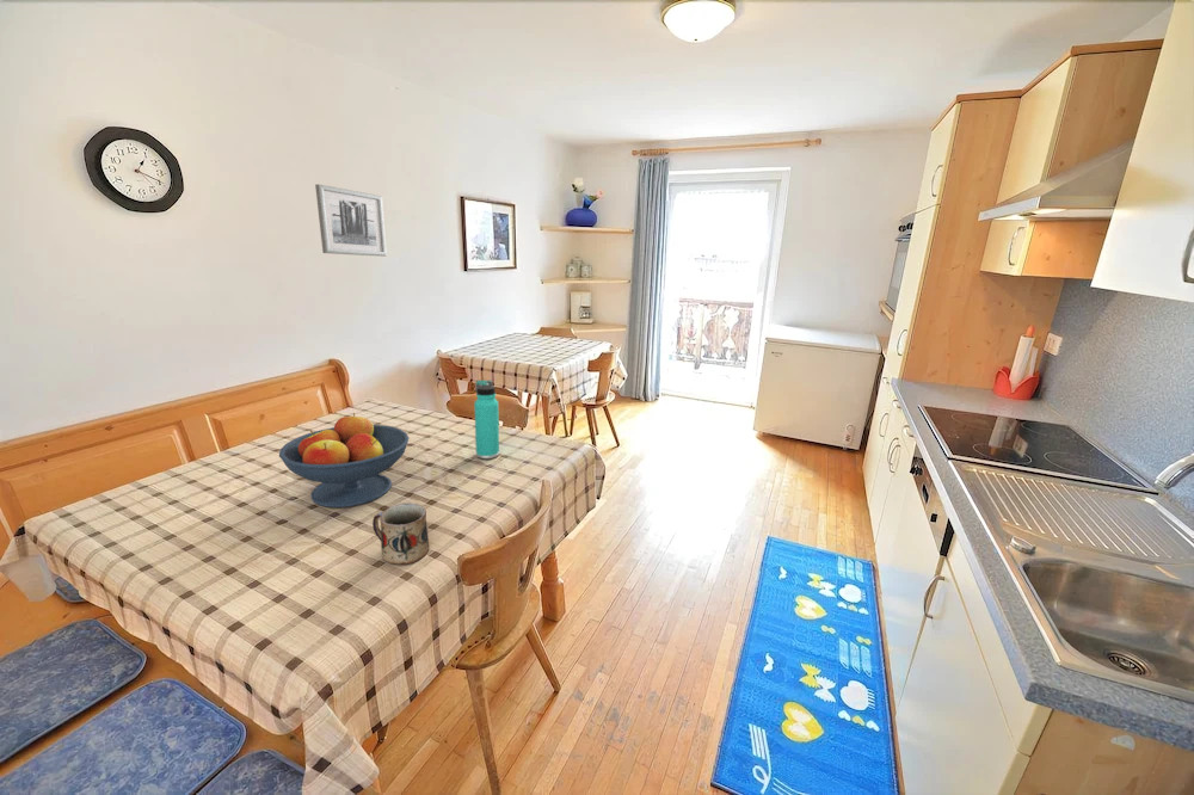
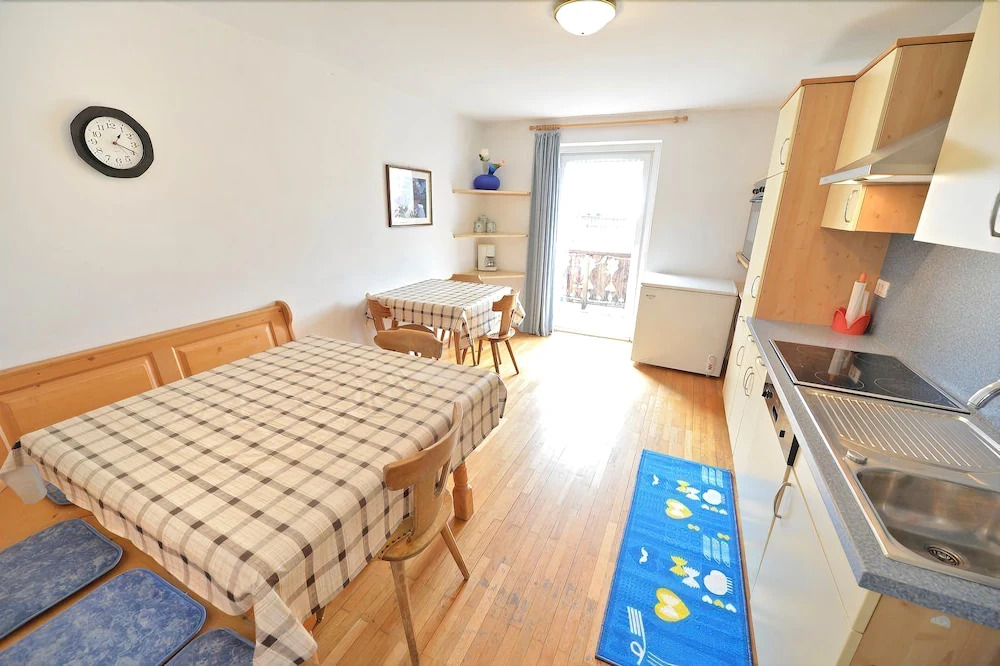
- thermos bottle (486, 418)
- wall art (353, 223)
- fruit bowl (349, 458)
- mug (401, 531)
